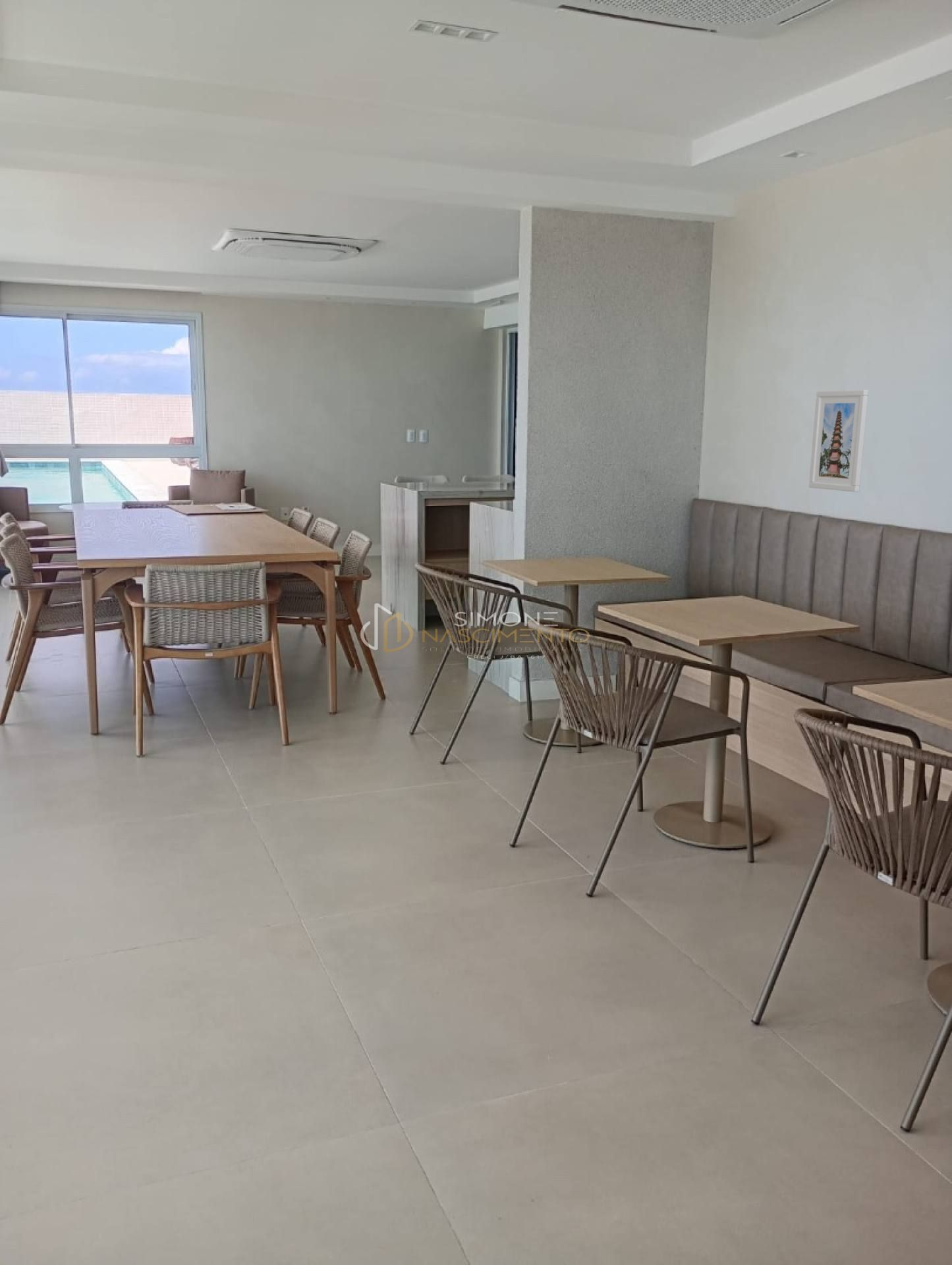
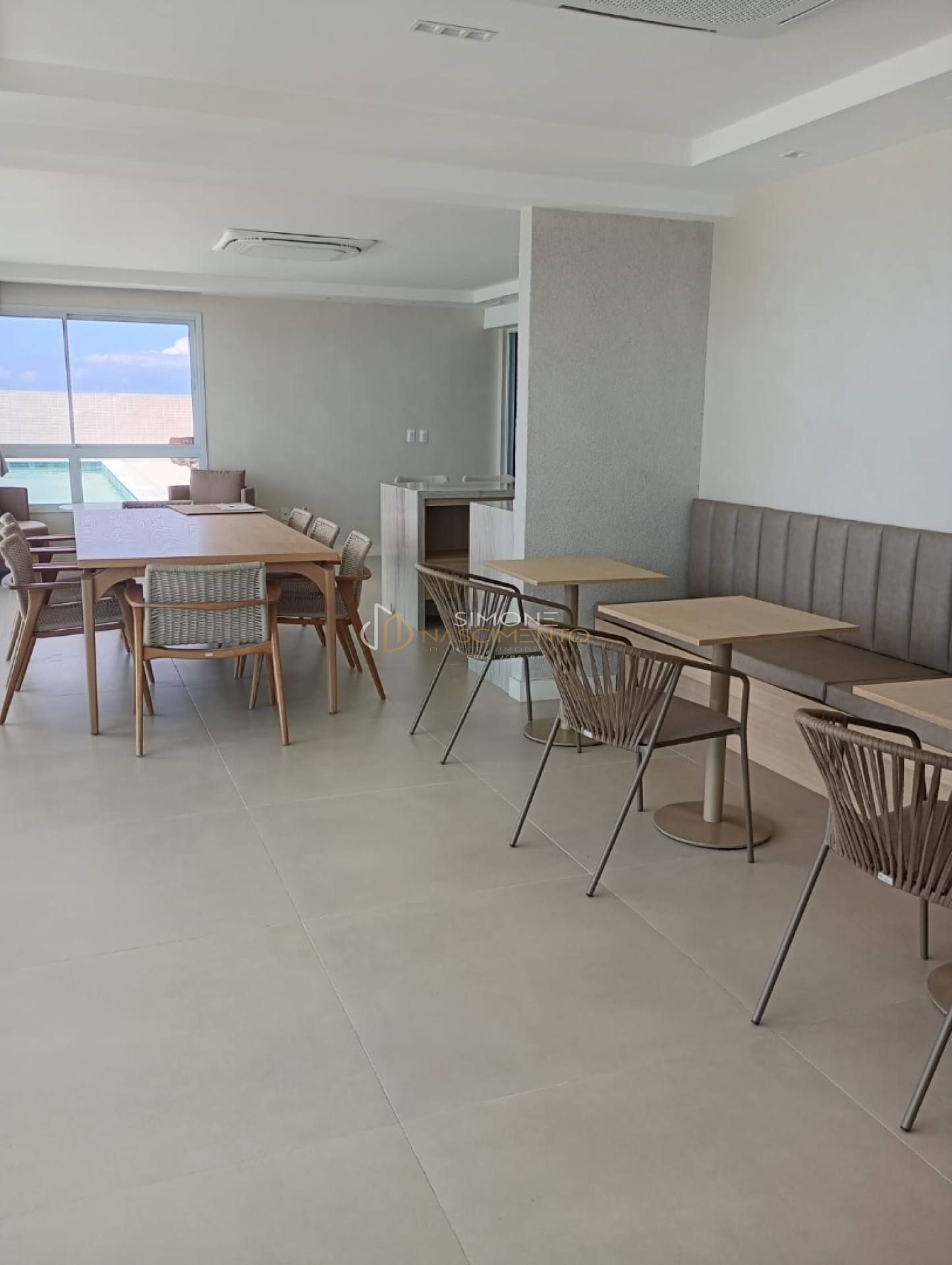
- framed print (837, 440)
